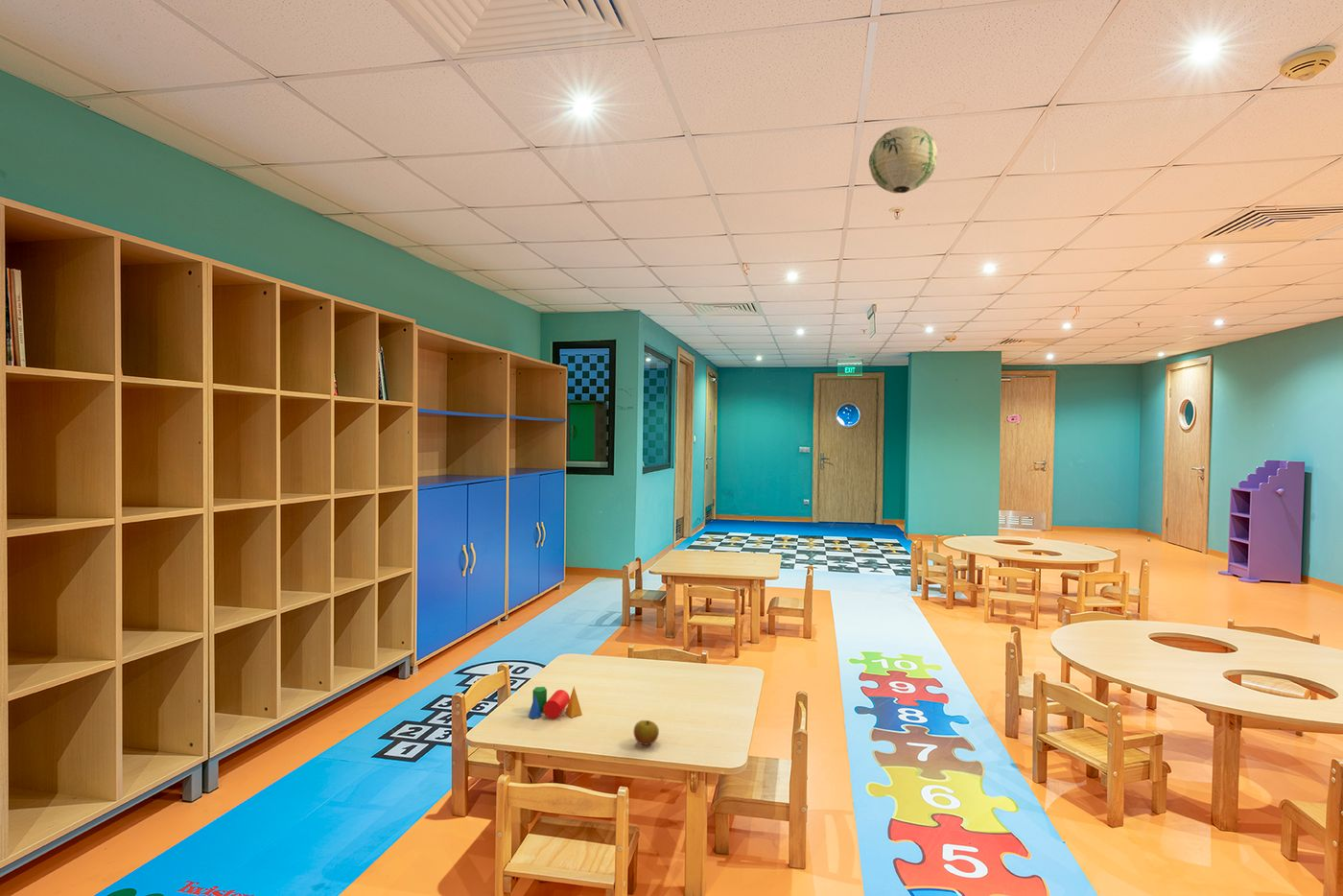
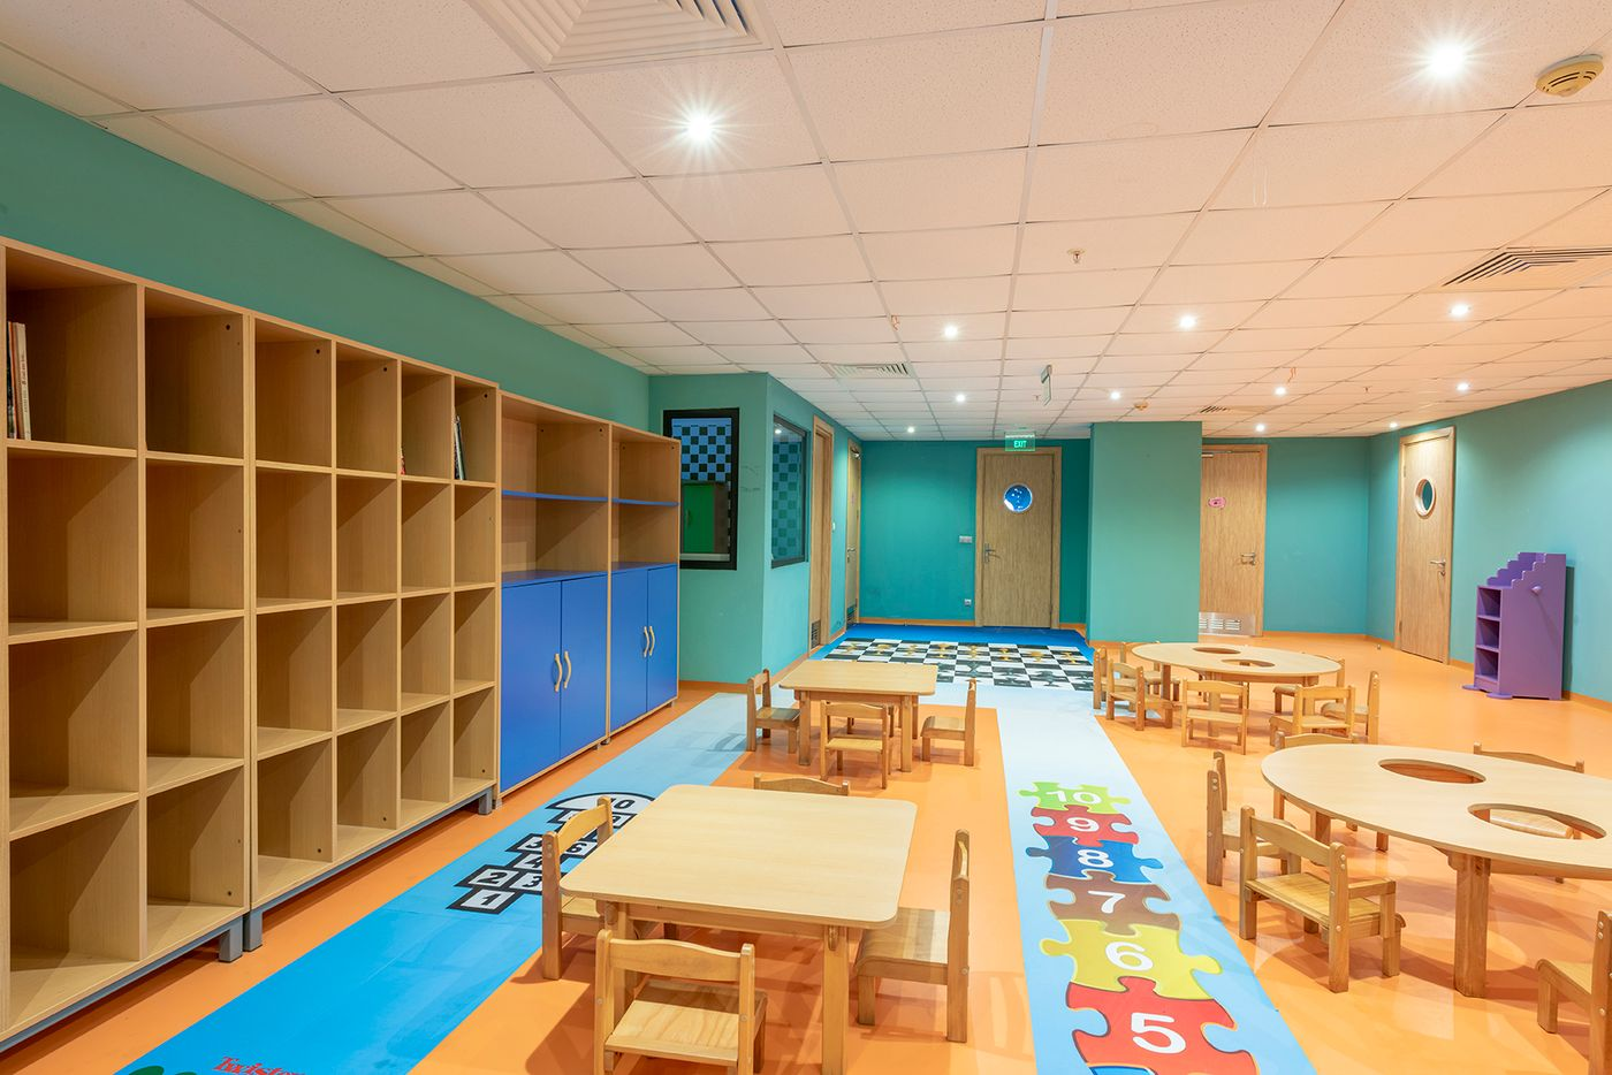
- paper lantern (902, 160)
- apple (646, 732)
- toy blocks (556, 698)
